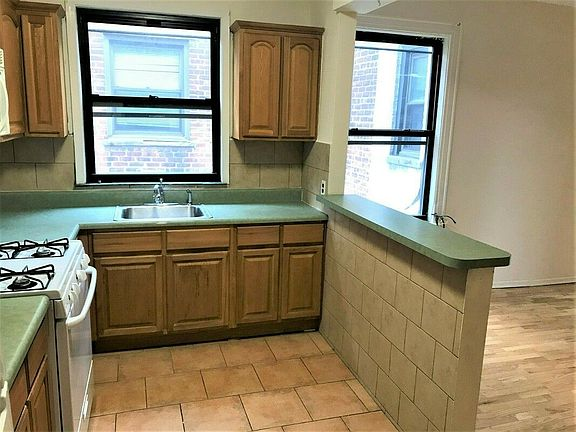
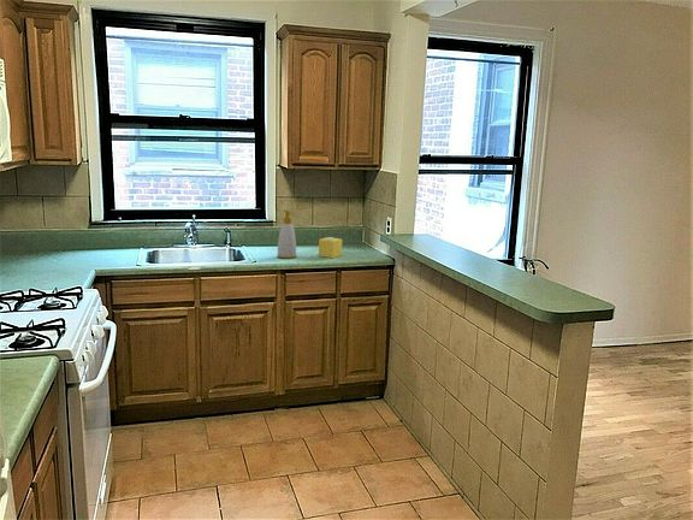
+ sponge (330, 247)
+ soap bottle (286, 234)
